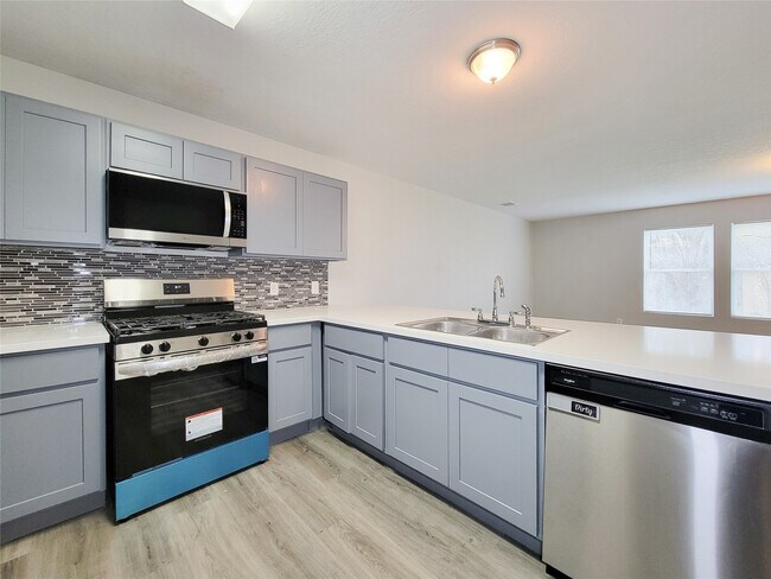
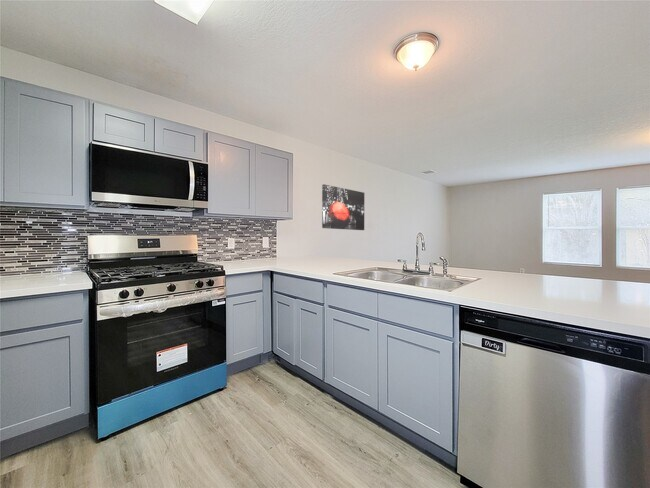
+ wall art (344, 209)
